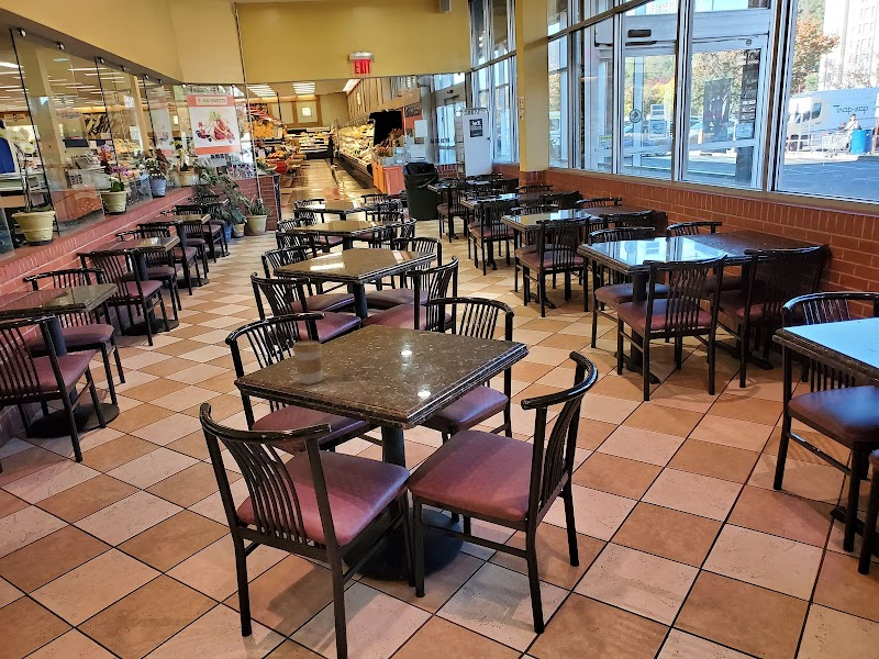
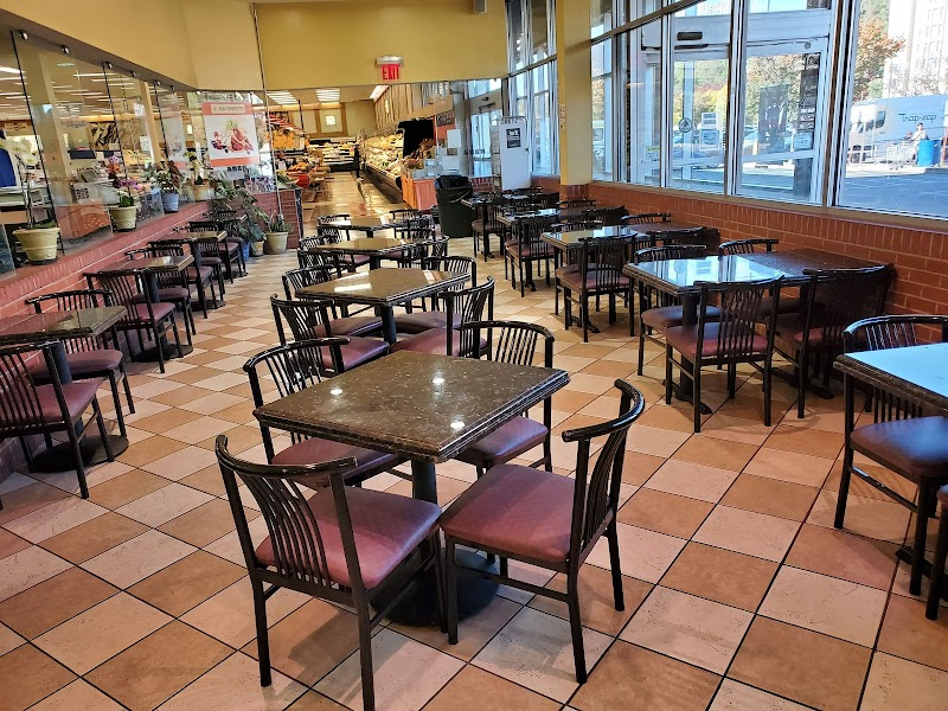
- coffee cup (309, 360)
